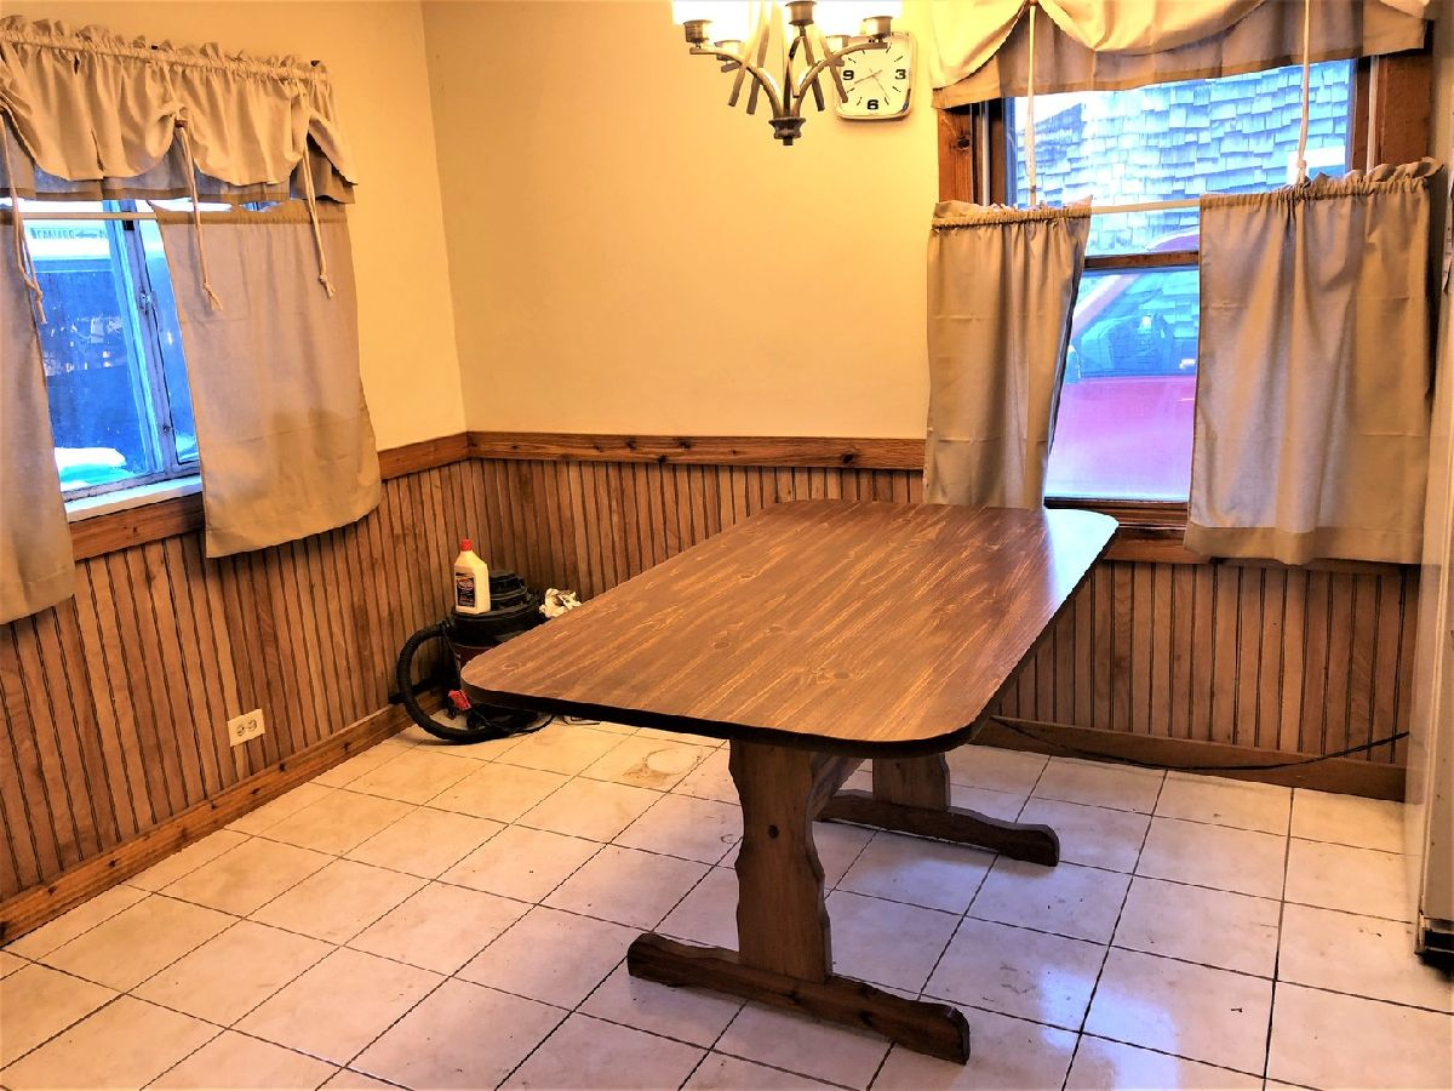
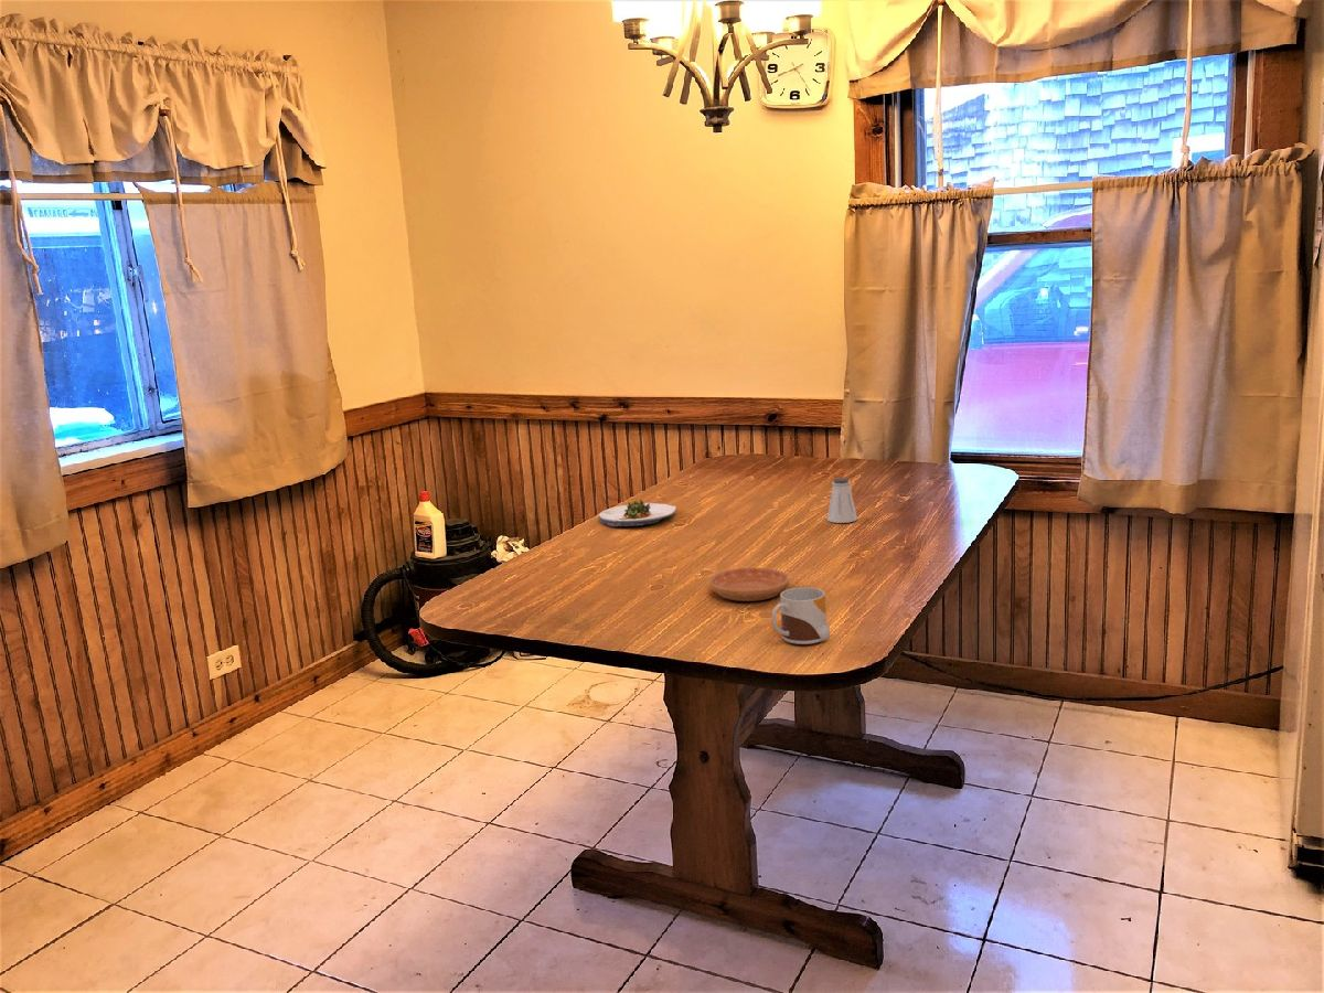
+ mug (797, 618)
+ salad plate (636, 509)
+ saltshaker (841, 499)
+ saucer (749, 585)
